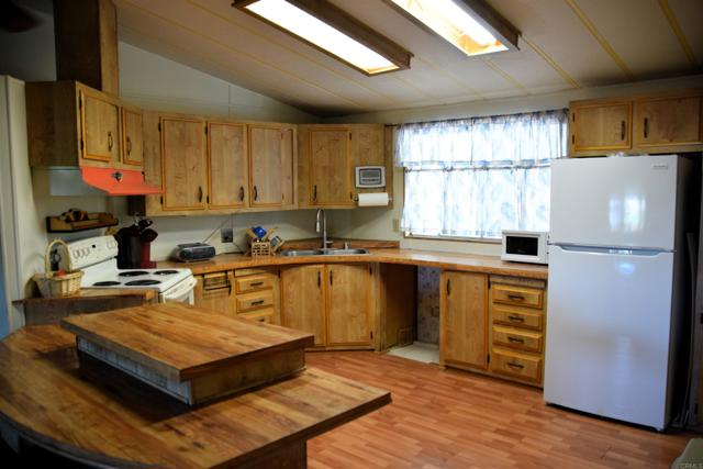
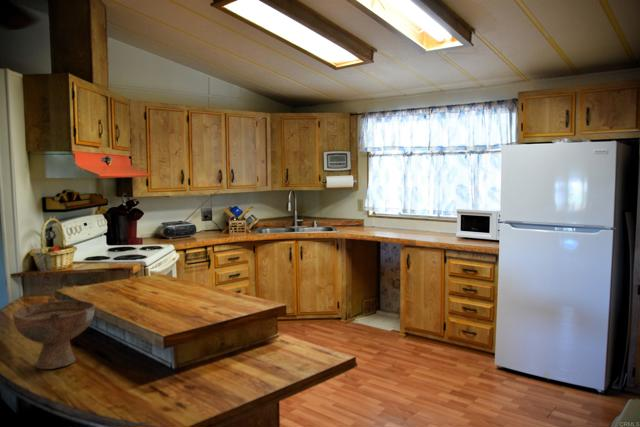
+ bowl (56, 333)
